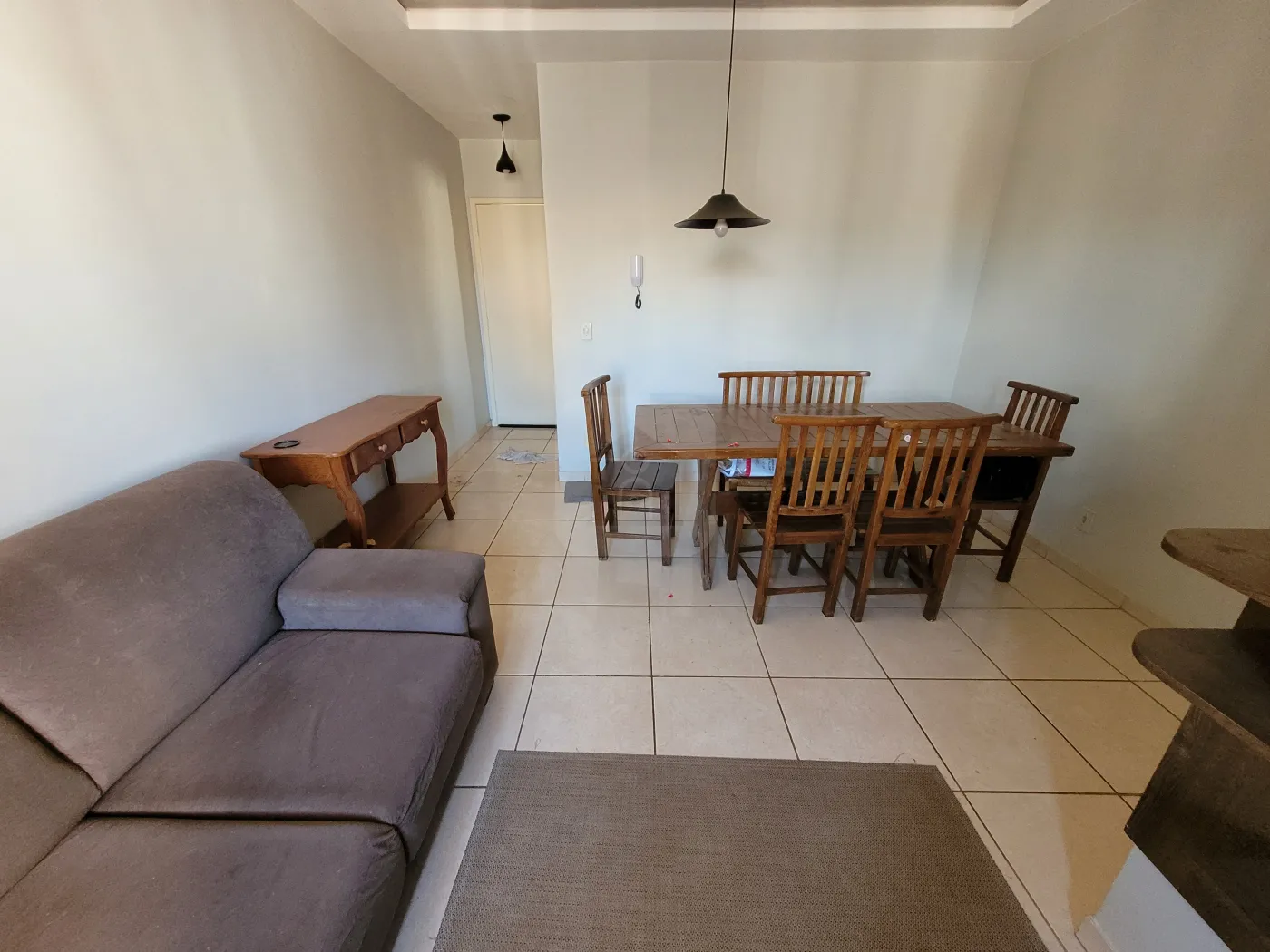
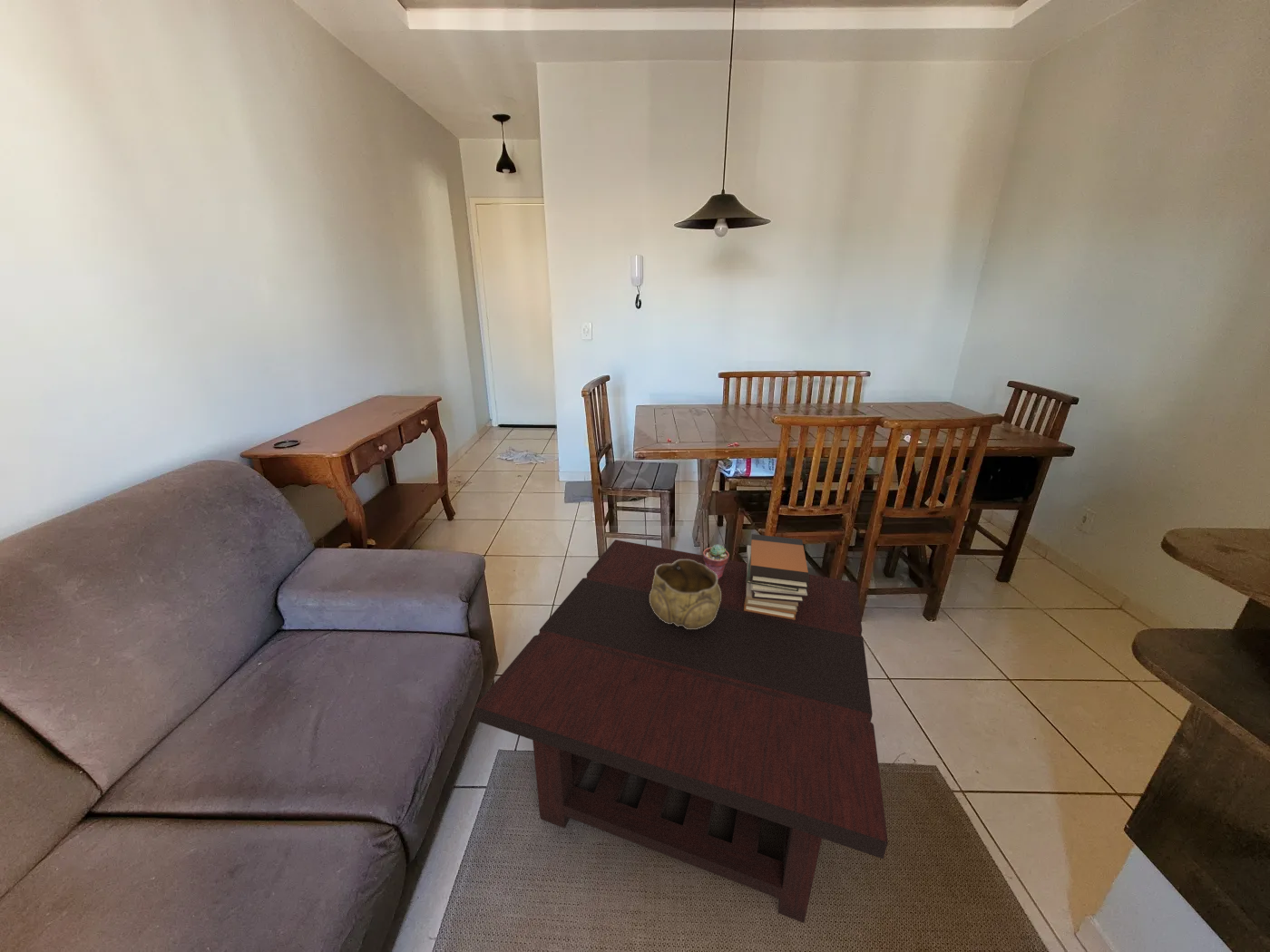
+ book stack (774, 573)
+ coffee table (696, 693)
+ decorative bowl (685, 596)
+ potted succulent (716, 559)
